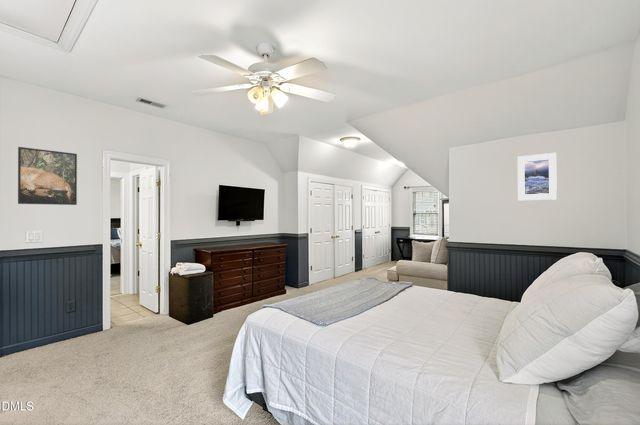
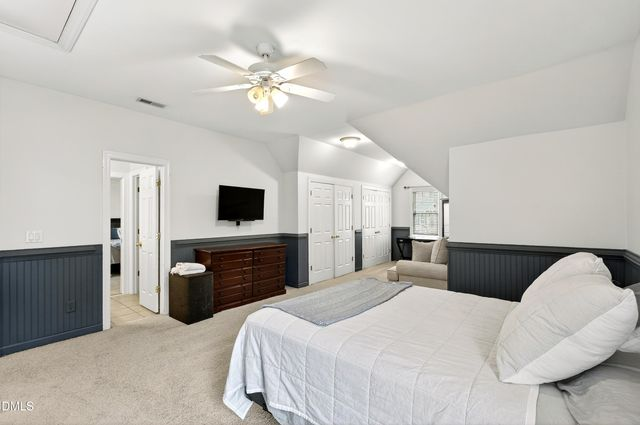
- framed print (49, 177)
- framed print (536, 177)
